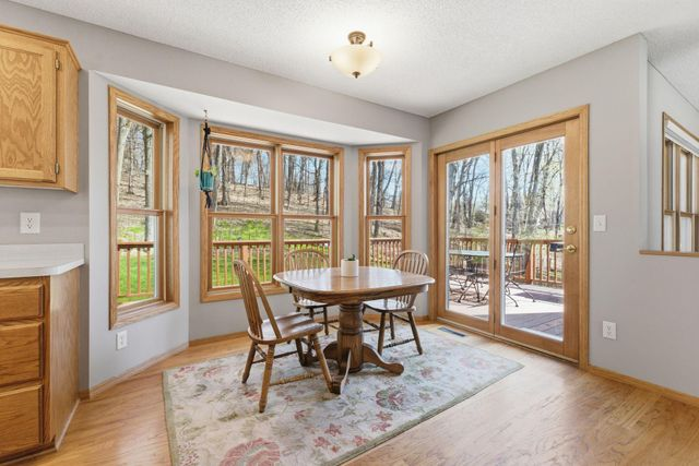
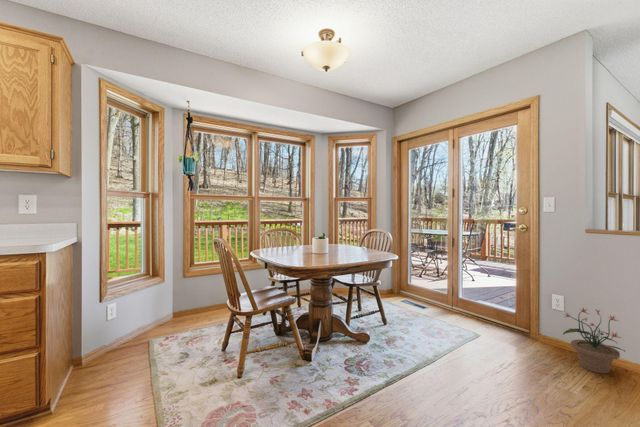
+ potted plant (593, 338)
